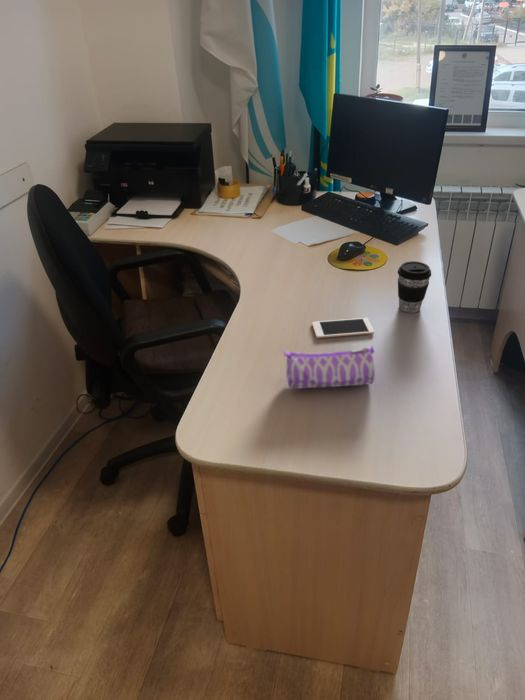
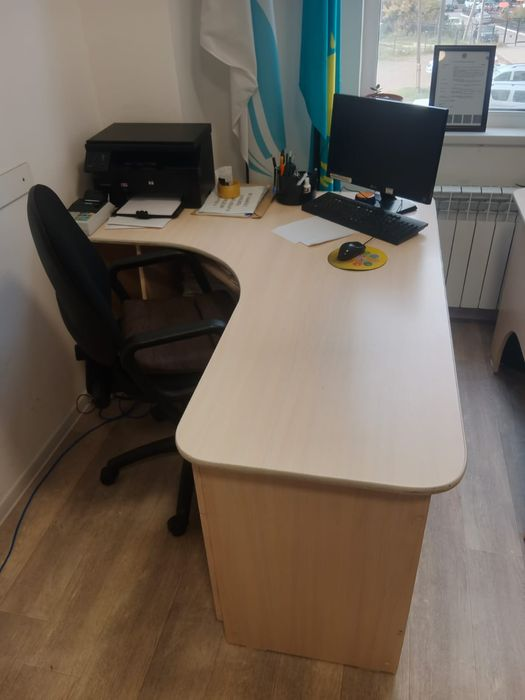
- coffee cup (412, 287)
- pencil case (330, 367)
- cell phone (342, 327)
